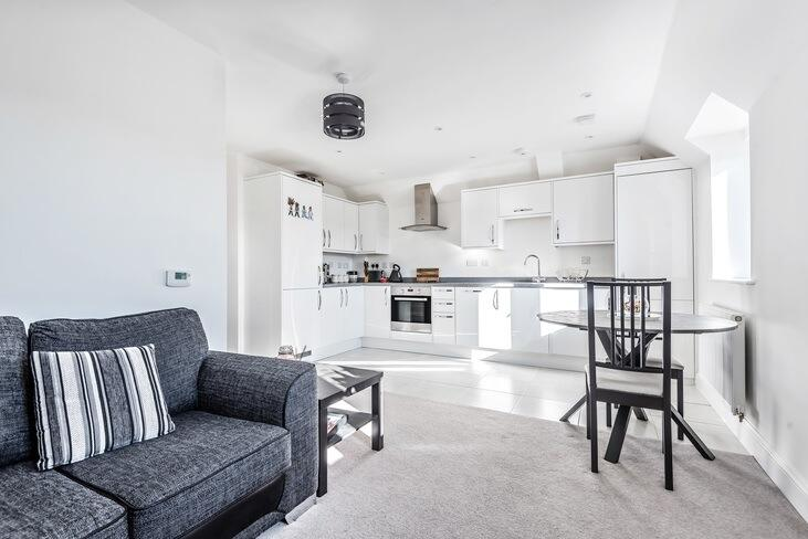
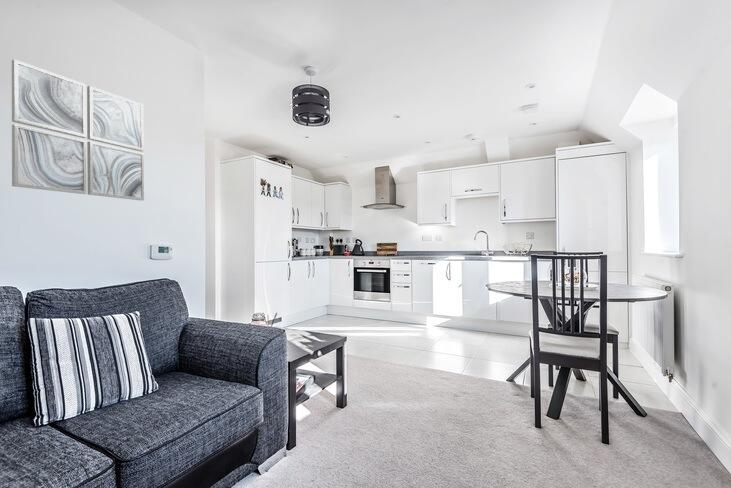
+ wall art (85, 140)
